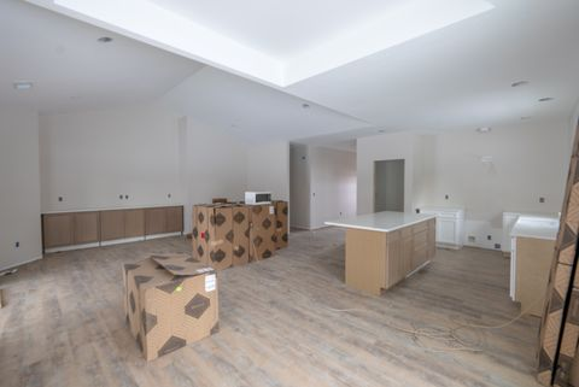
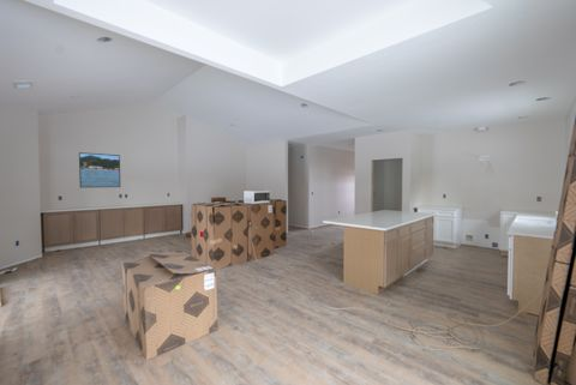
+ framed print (100, 170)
